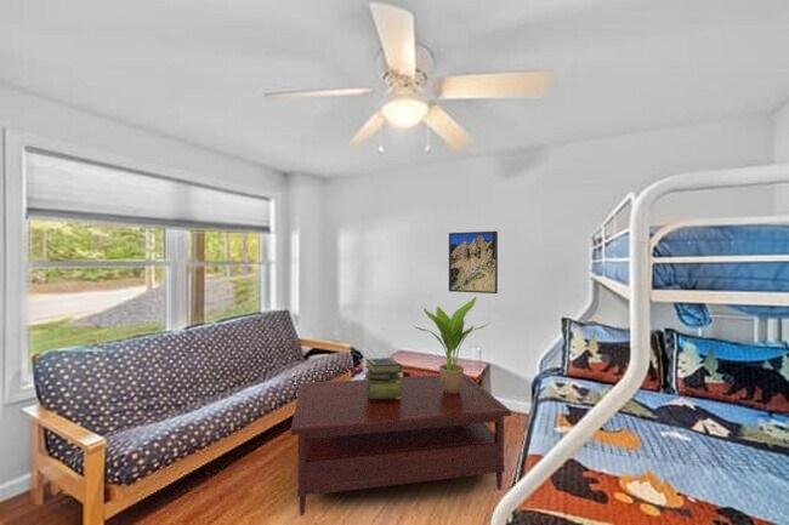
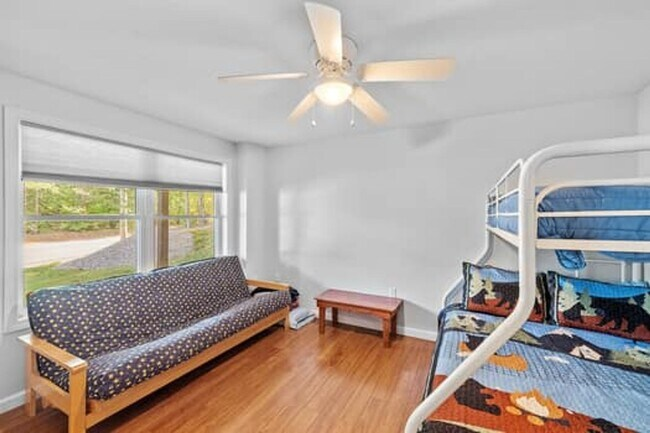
- stack of books (382, 376)
- coffee table (394, 432)
- potted plant (448, 342)
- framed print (472, 262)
